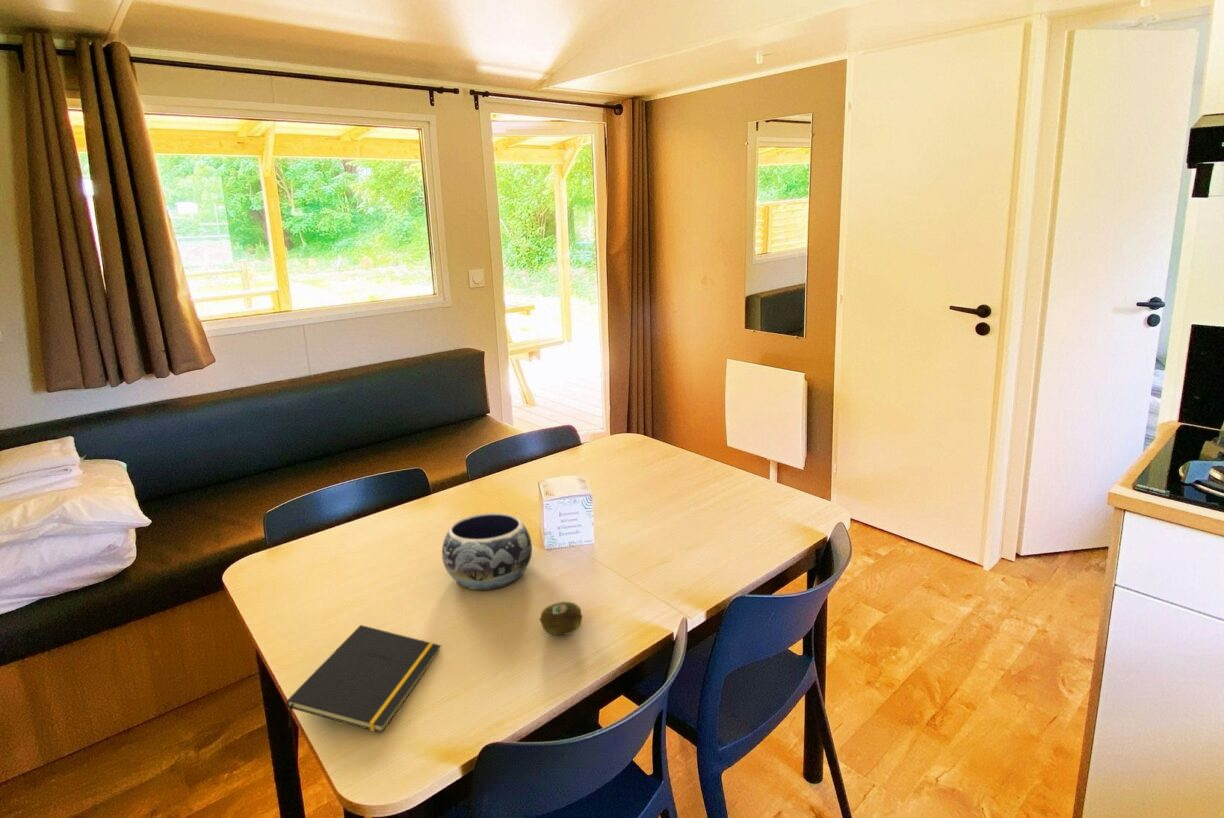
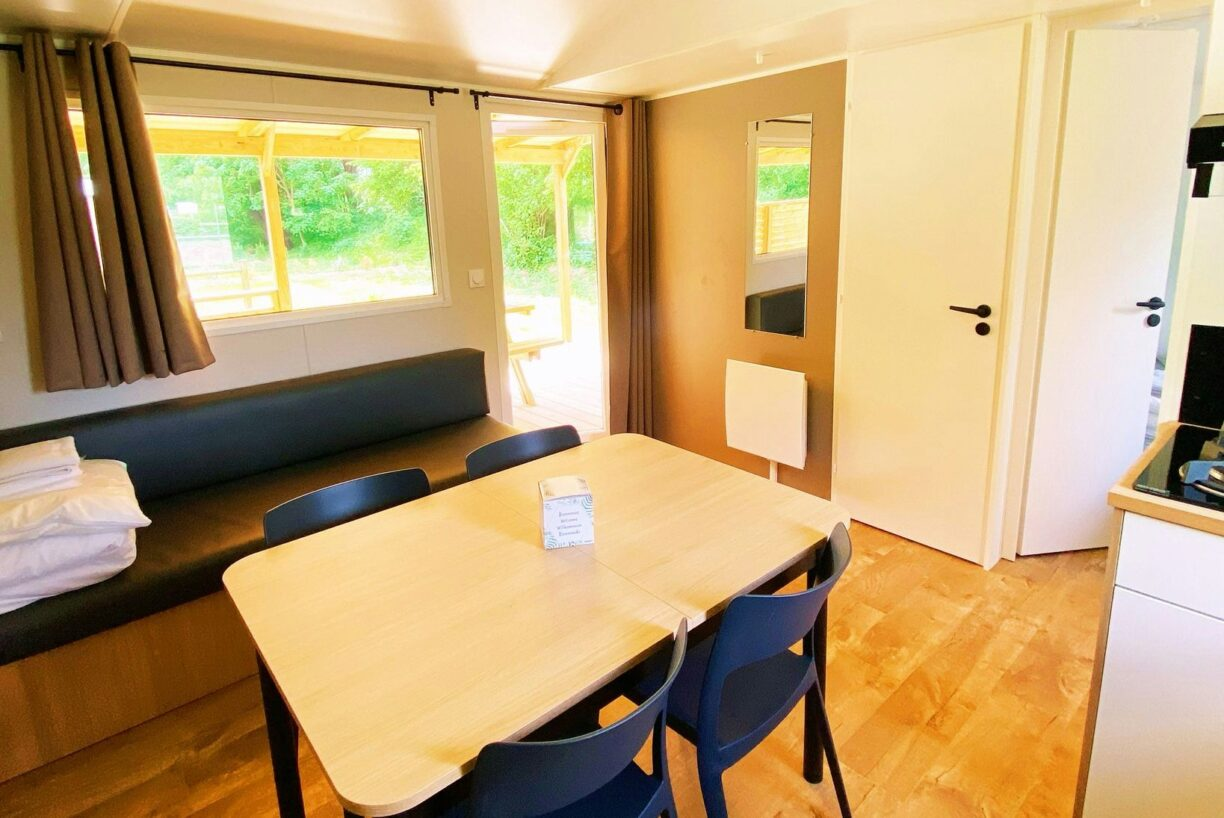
- notepad (369, 673)
- fruit (561, 618)
- decorative bowl (487, 550)
